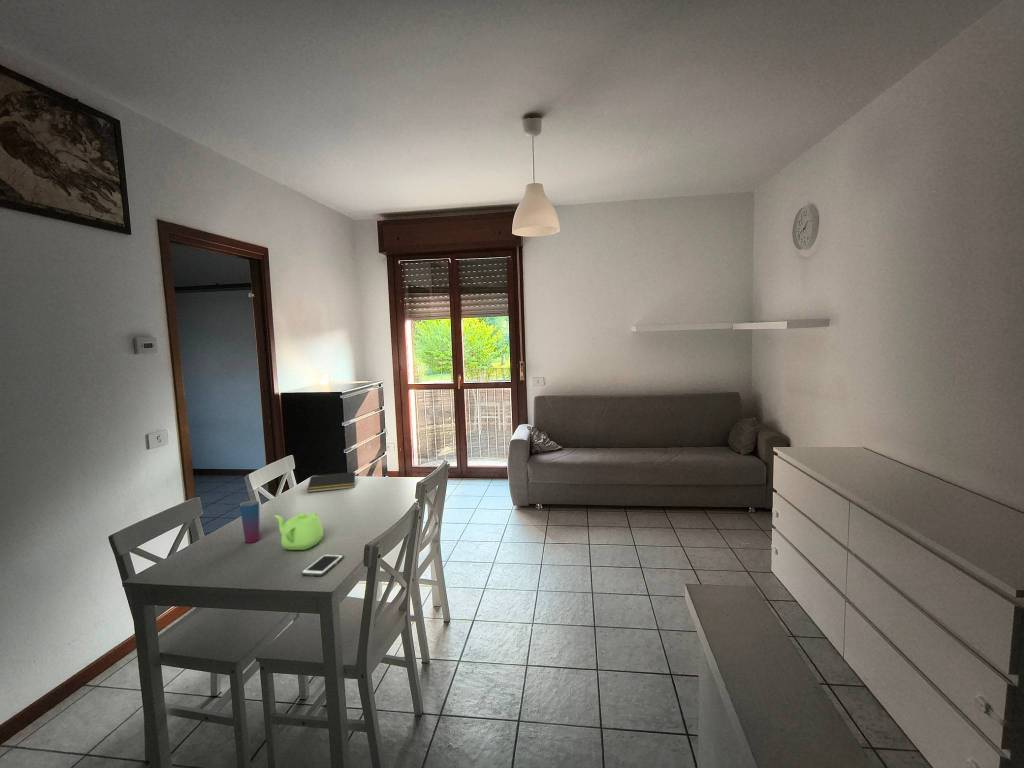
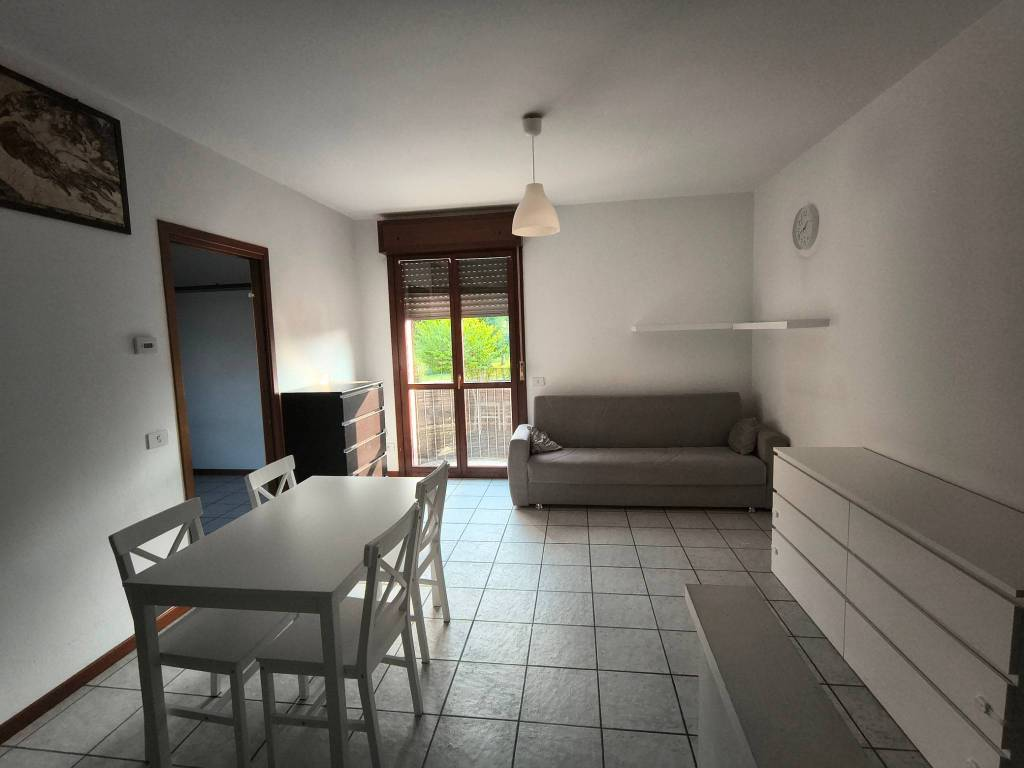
- notepad (332, 481)
- cell phone (323, 564)
- cup (250, 521)
- teapot (296, 529)
